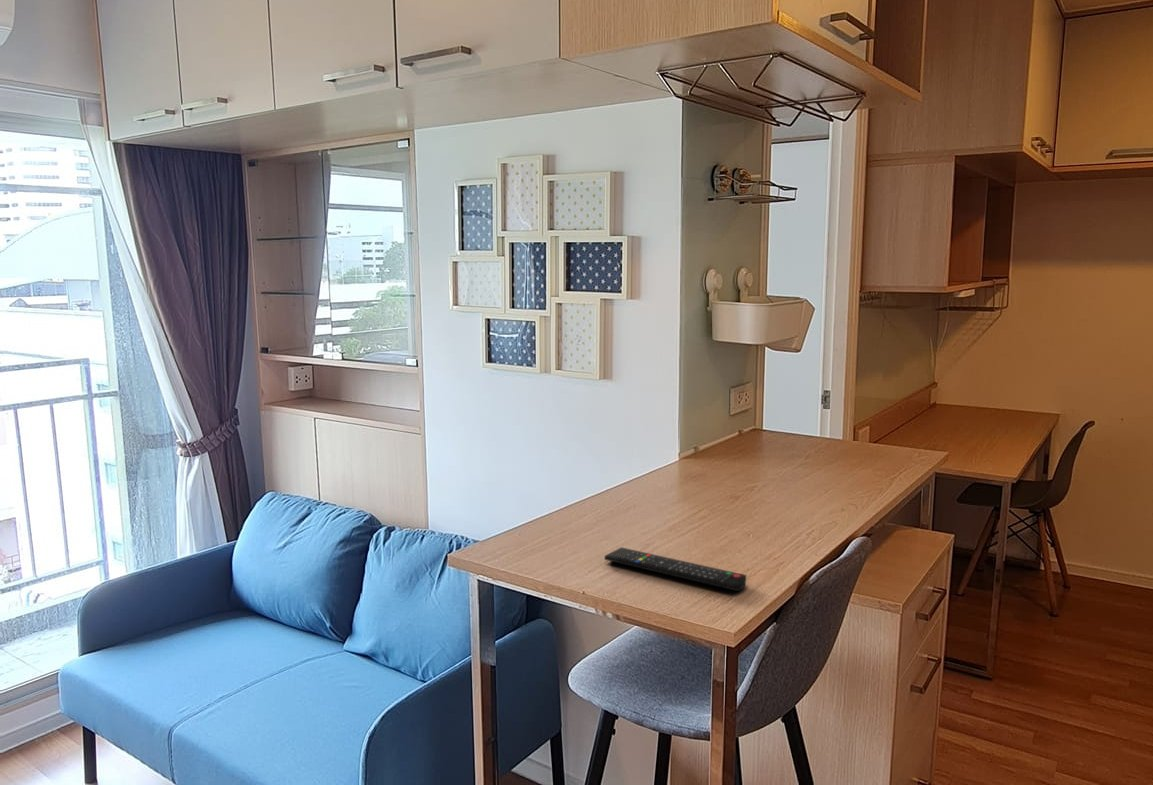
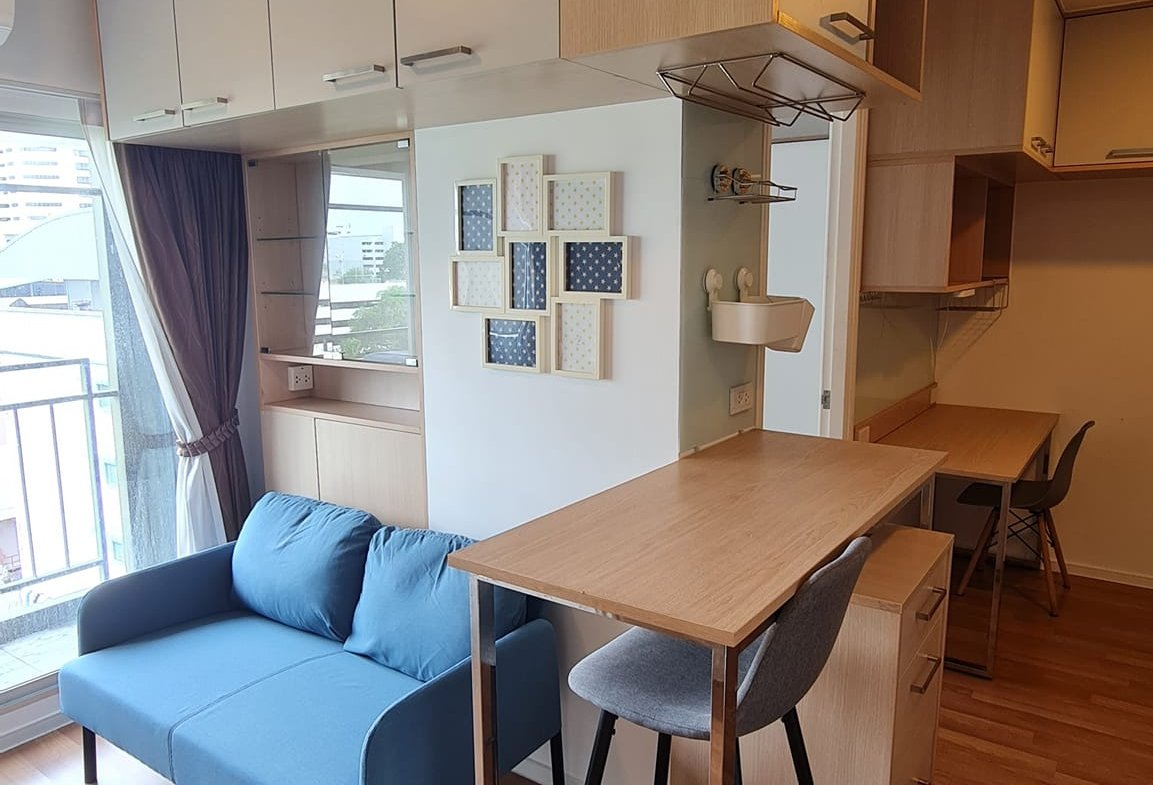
- remote control (674, 569)
